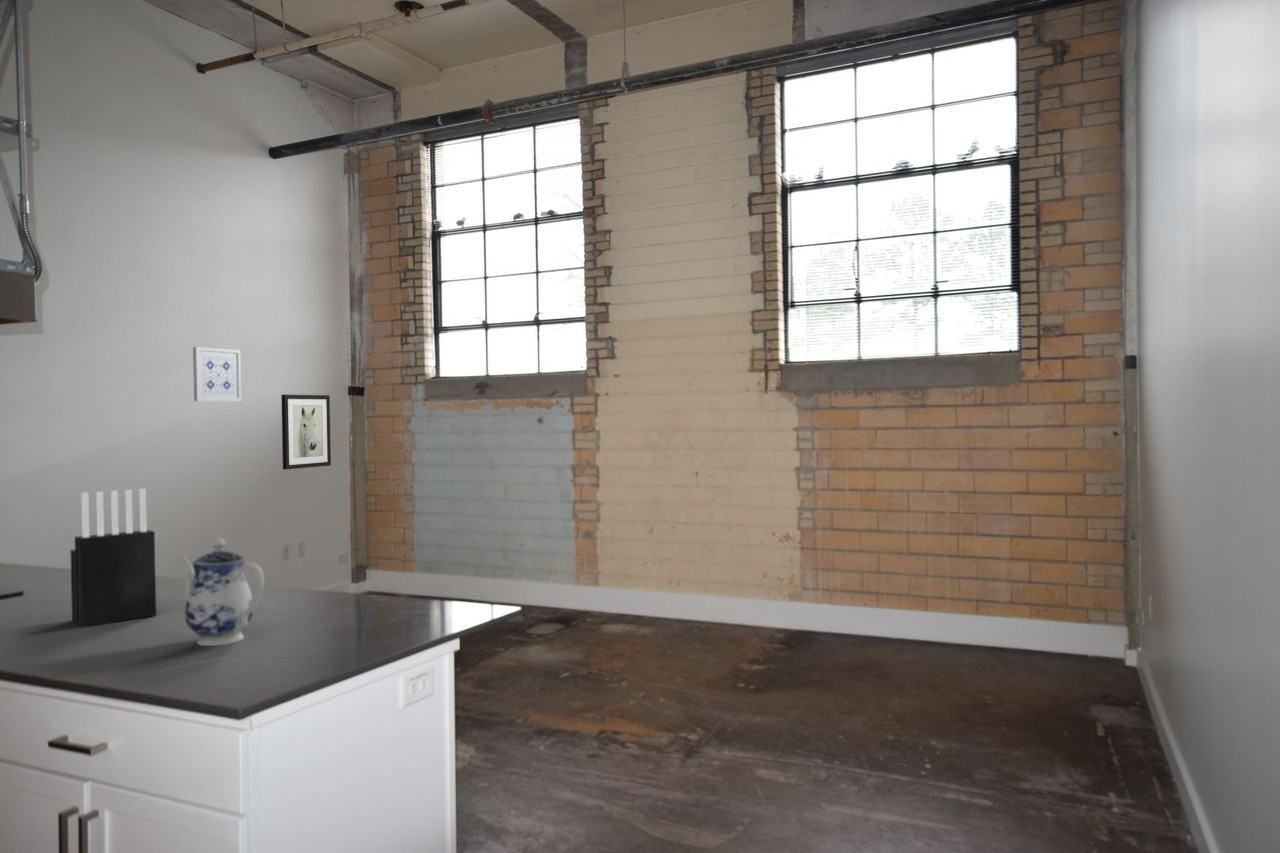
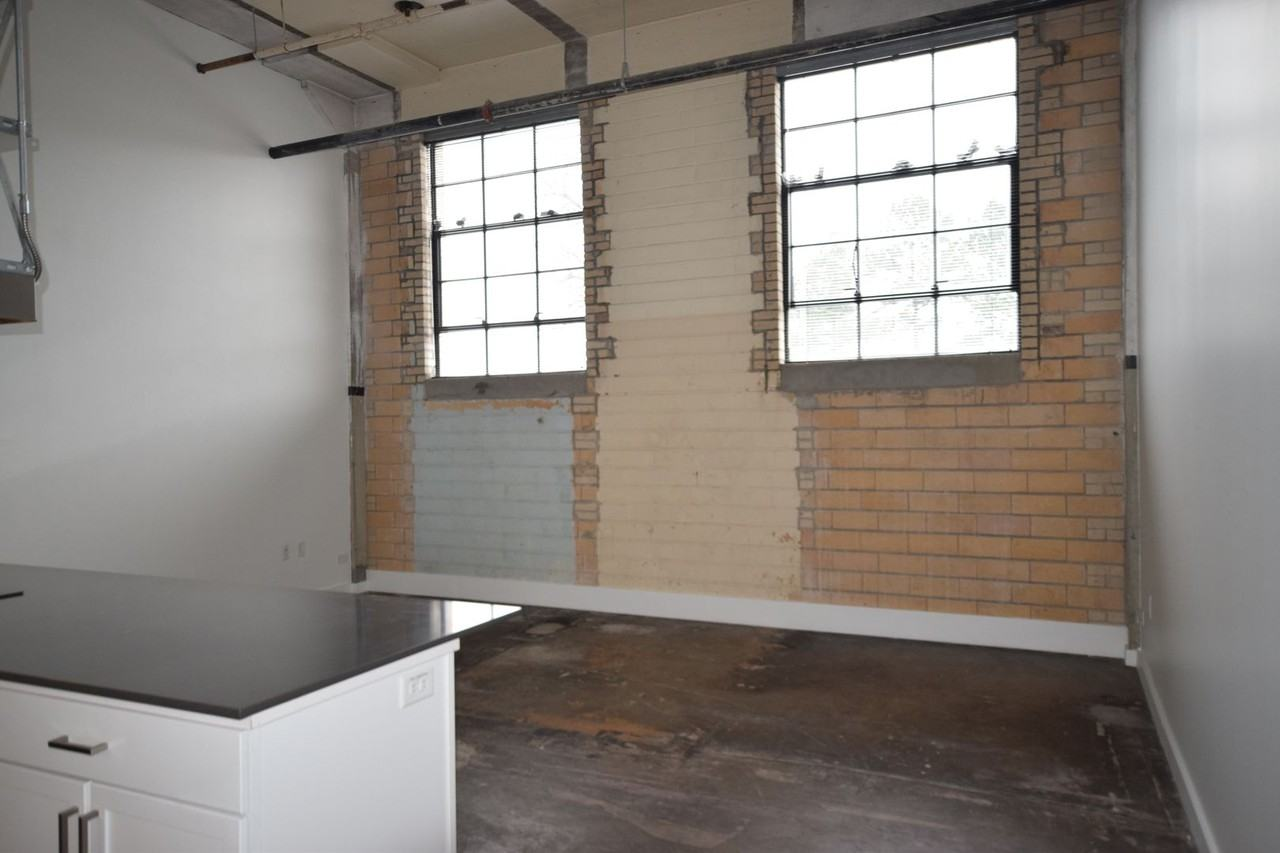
- knife block (112, 553)
- wall art (306, 431)
- teapot (219, 589)
- wall art (217, 374)
